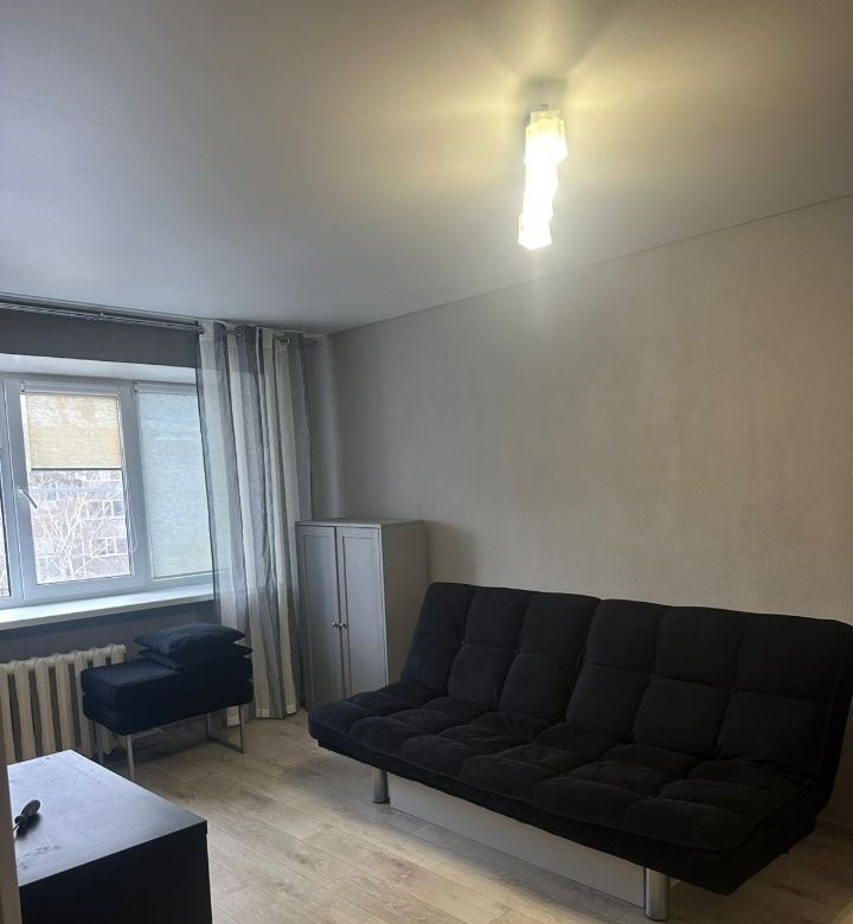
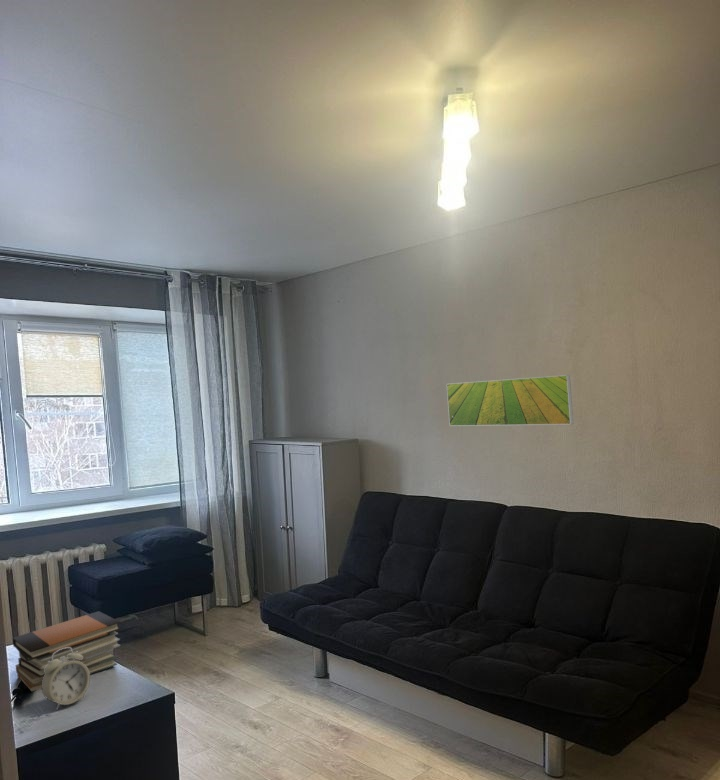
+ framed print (505, 402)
+ alarm clock (65, 676)
+ book stack (68, 650)
